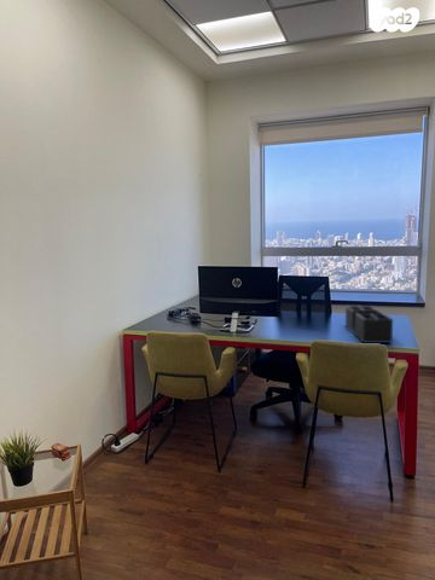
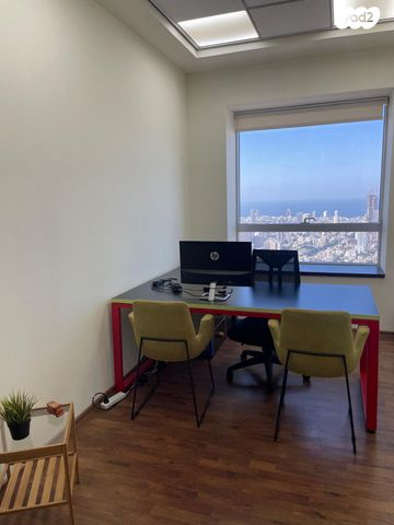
- desk organizer (366, 323)
